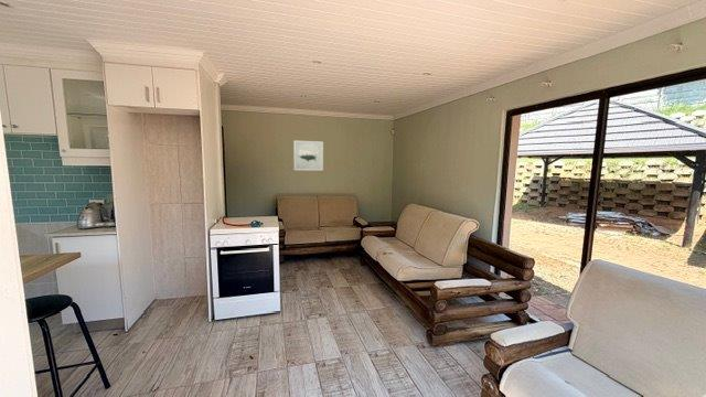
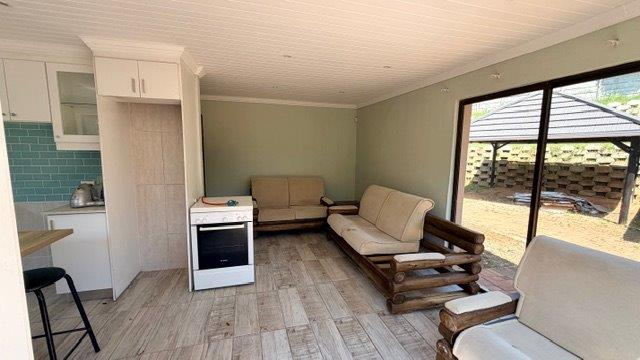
- wall art (308, 155)
